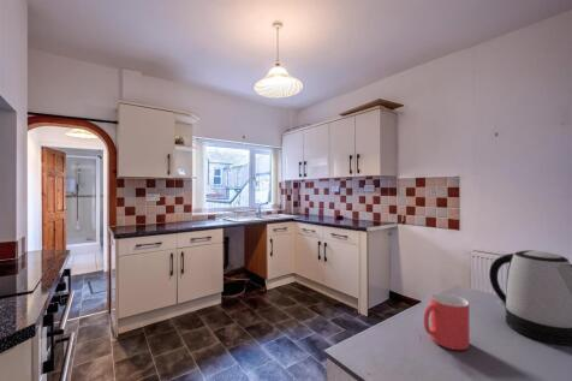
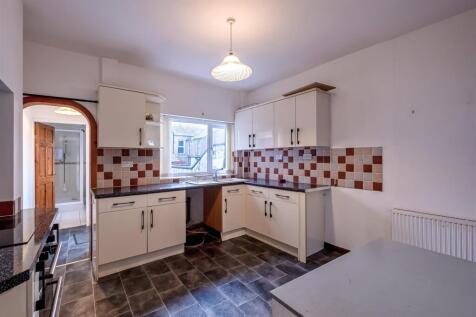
- kettle (530, 287)
- mug (443, 321)
